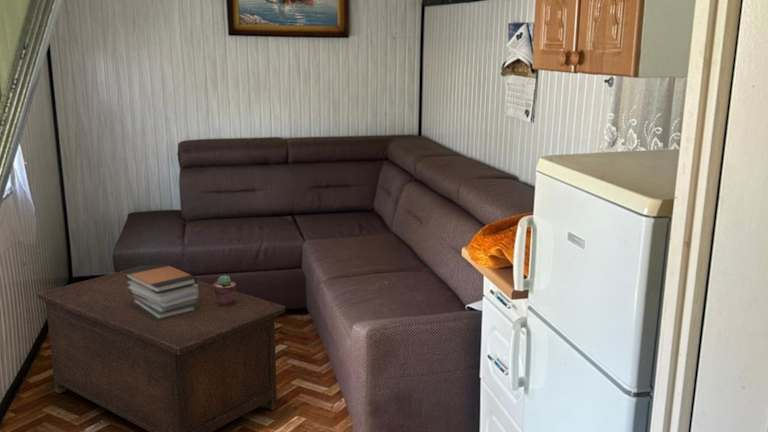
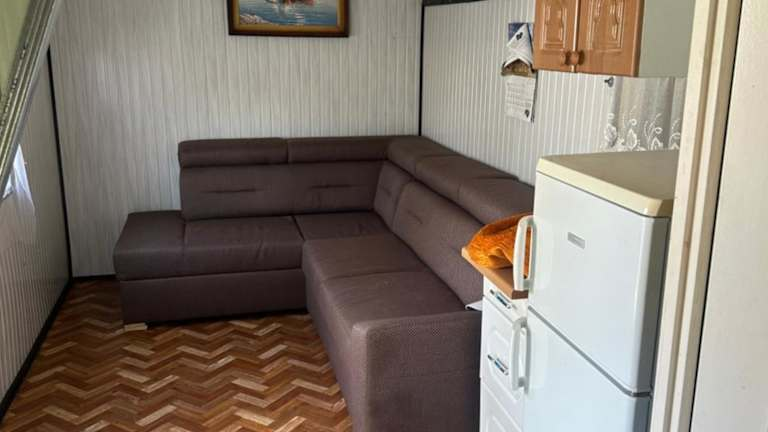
- potted succulent (224, 289)
- book stack (162, 290)
- cabinet (162, 349)
